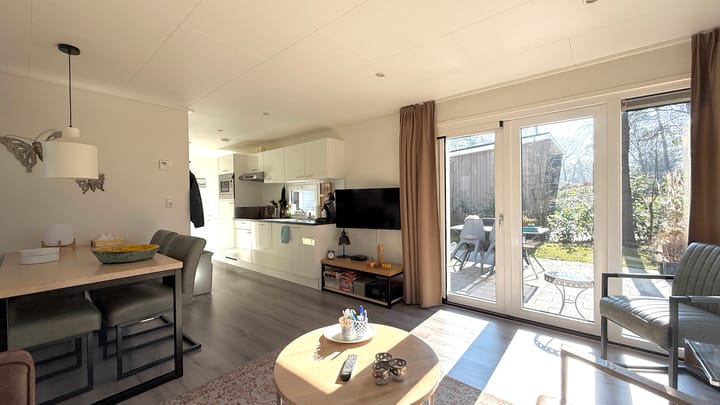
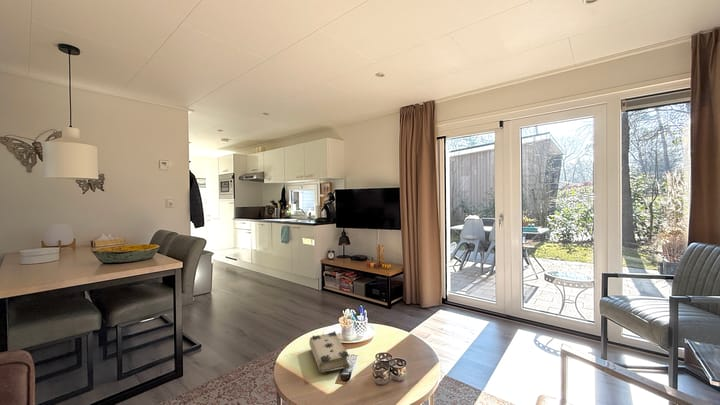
+ book (328, 350)
